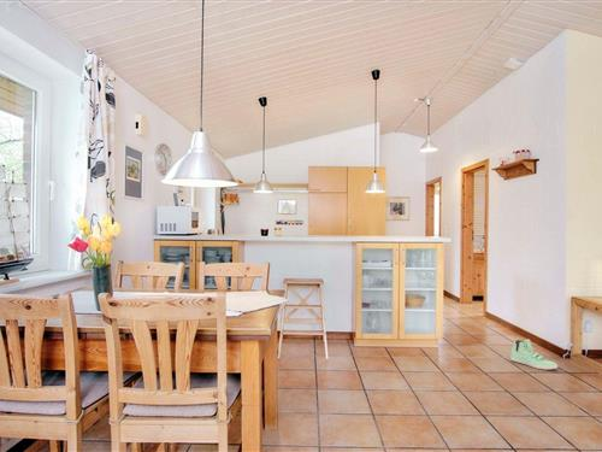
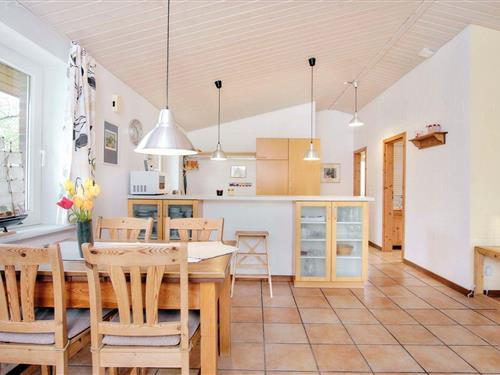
- sneaker (533, 352)
